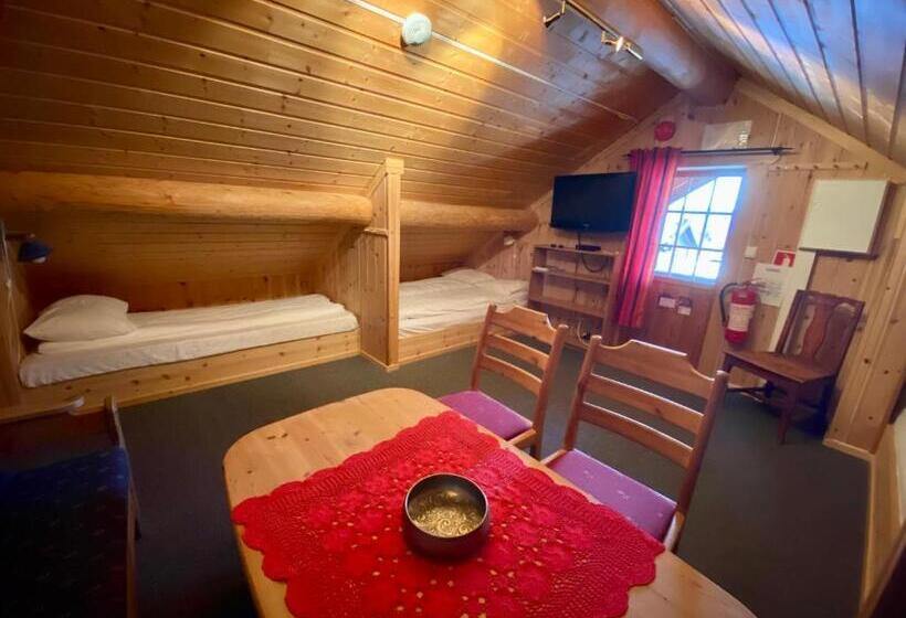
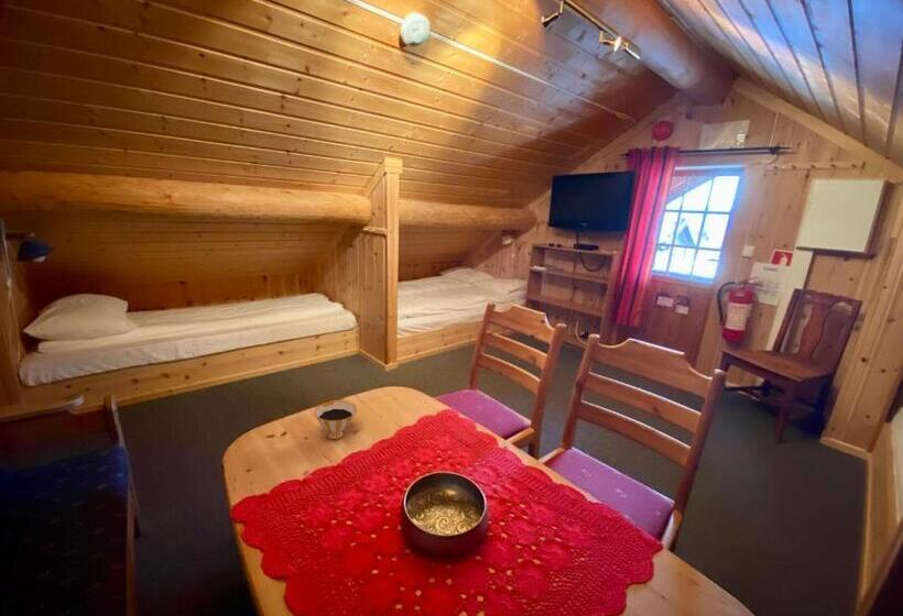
+ teacup (333, 420)
